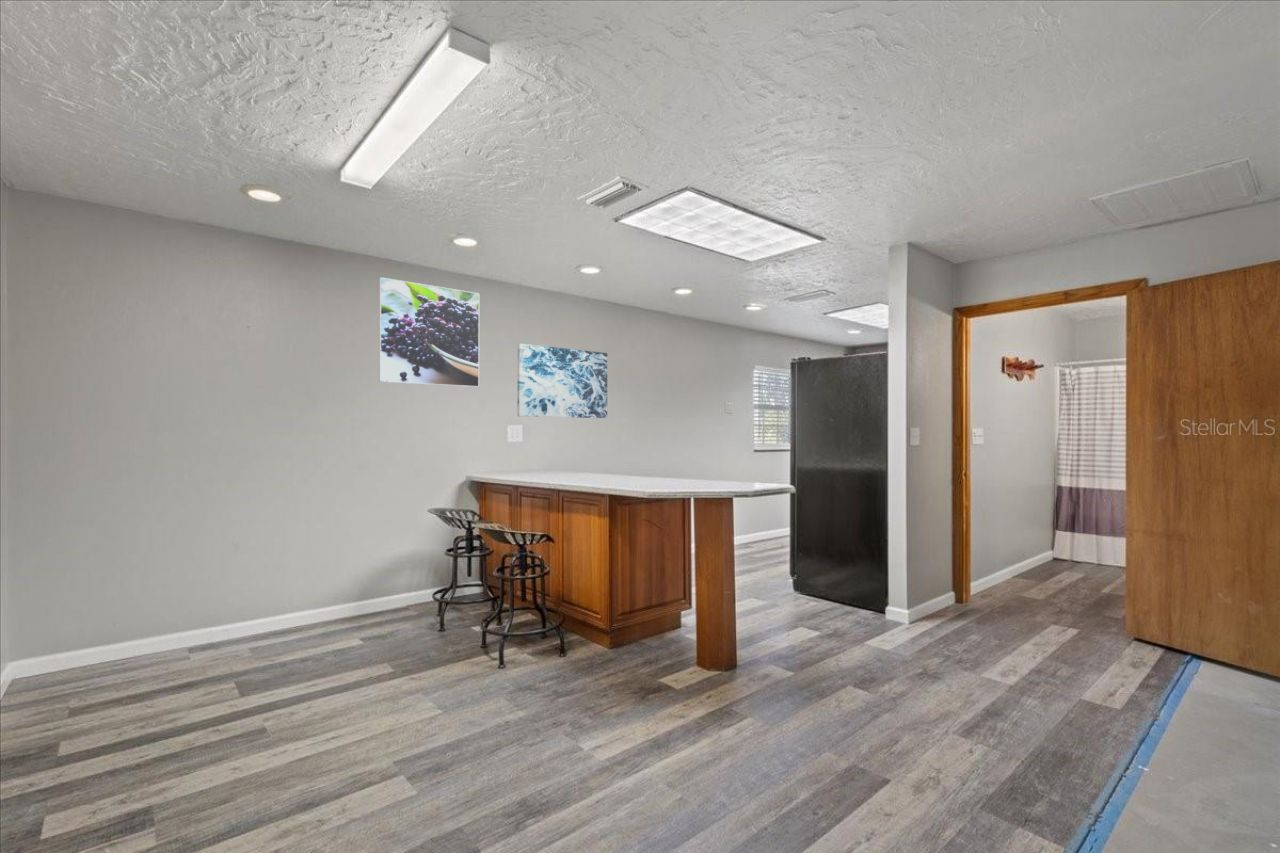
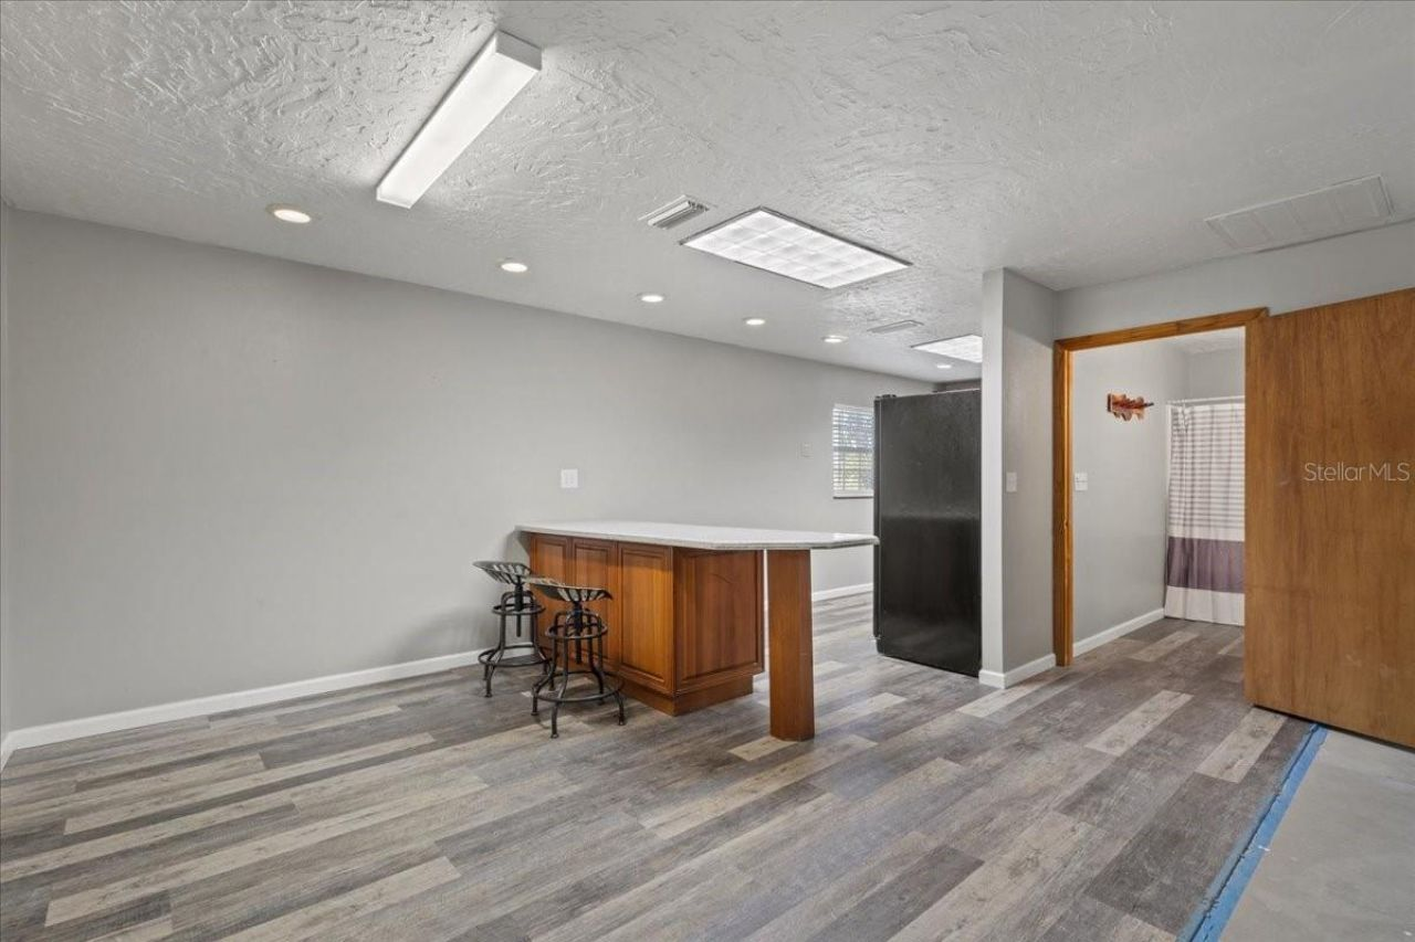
- wall art (564, 383)
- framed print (431, 335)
